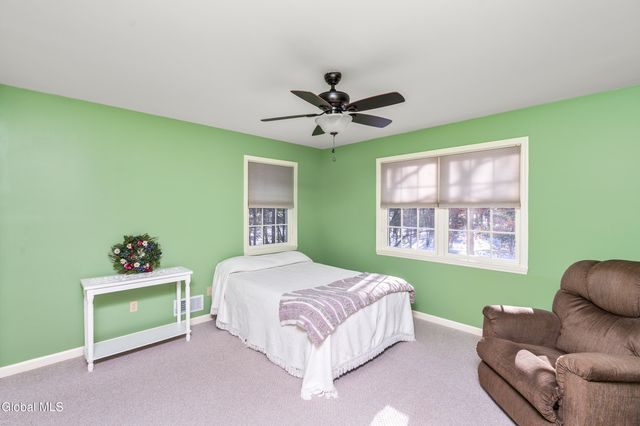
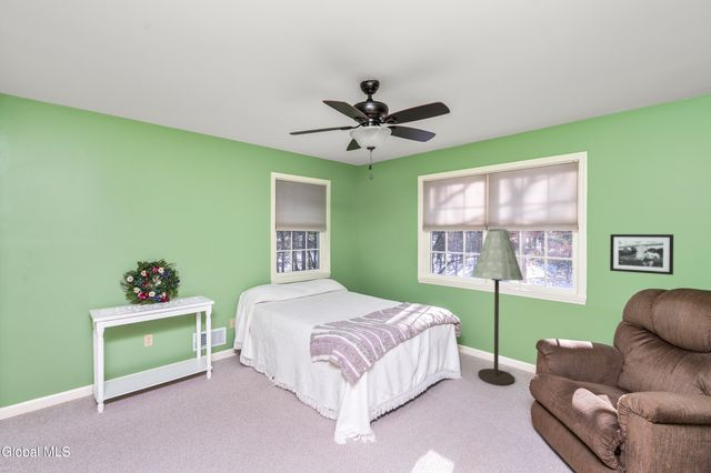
+ picture frame (640, 253)
+ floor lamp (497, 303)
